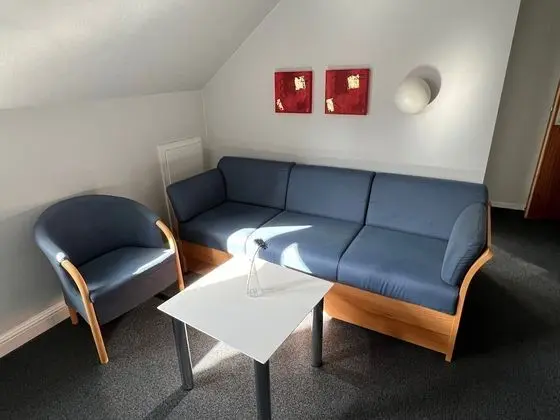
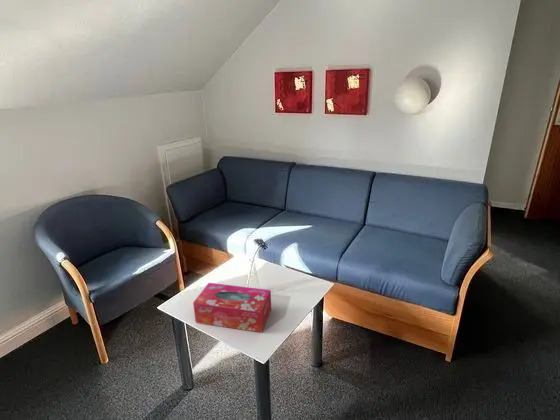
+ tissue box (233, 306)
